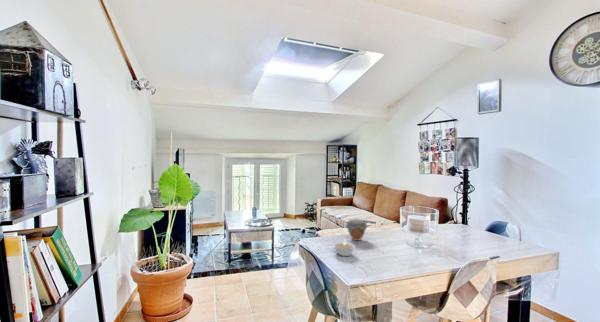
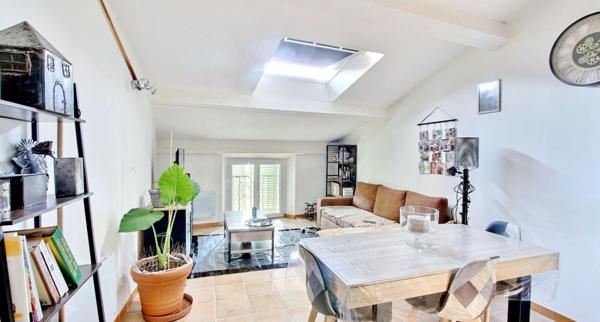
- jar (356, 229)
- legume (343, 248)
